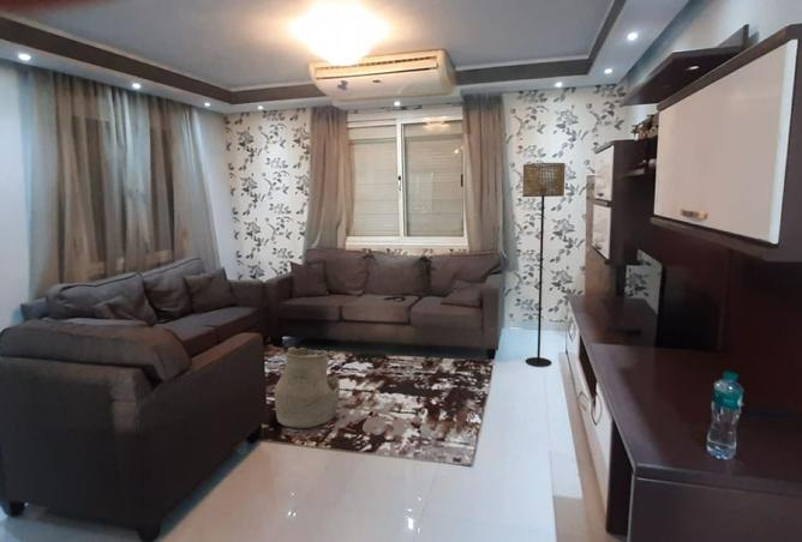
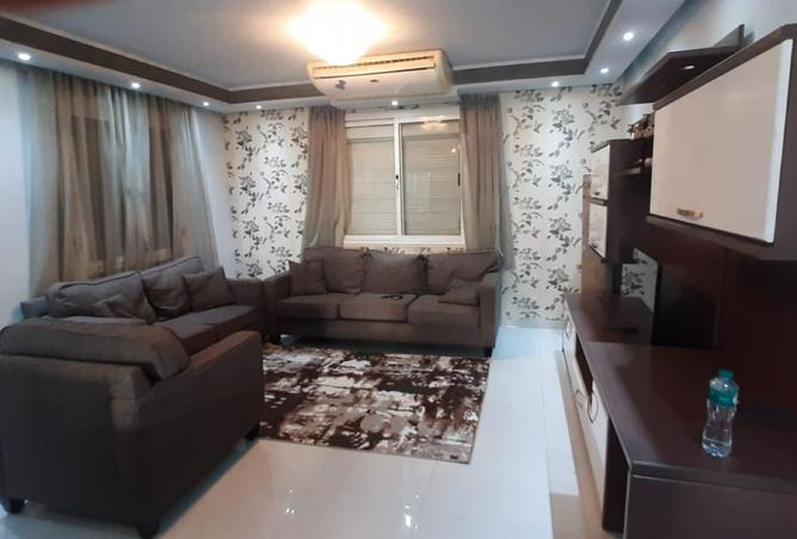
- bag (306, 381)
- floor lamp (540, 266)
